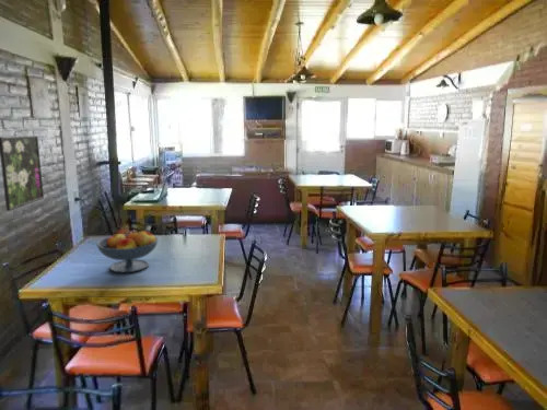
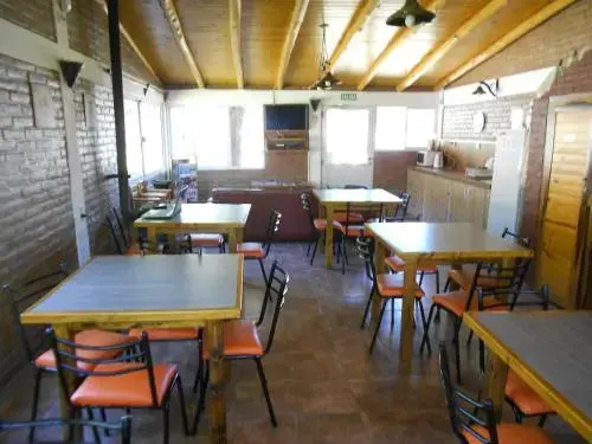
- fruit bowl (128, 249)
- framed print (23, 171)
